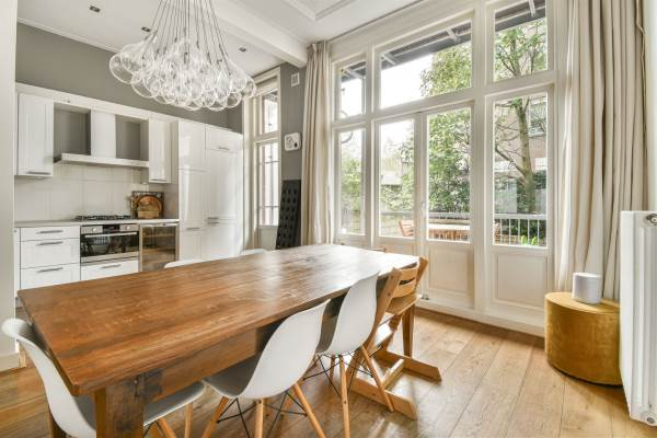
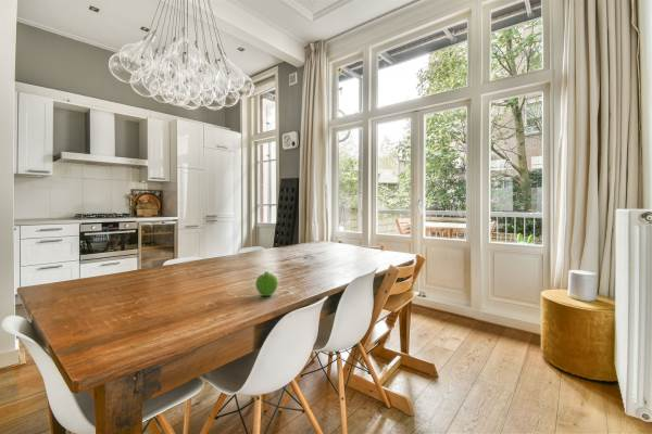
+ fruit (266, 283)
